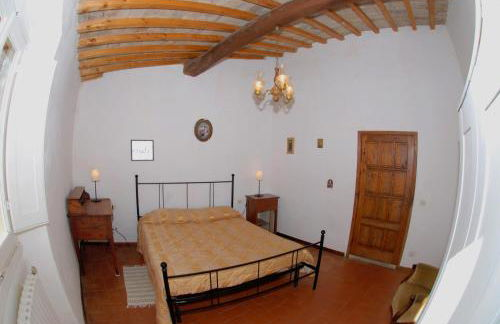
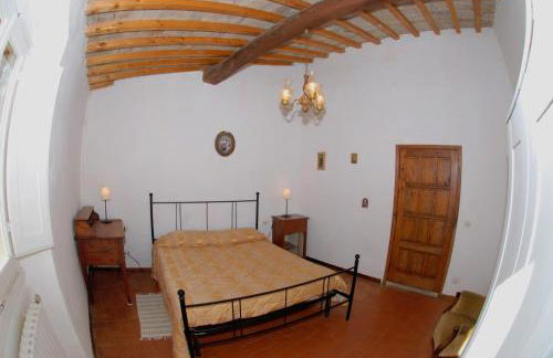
- wall art (142, 150)
